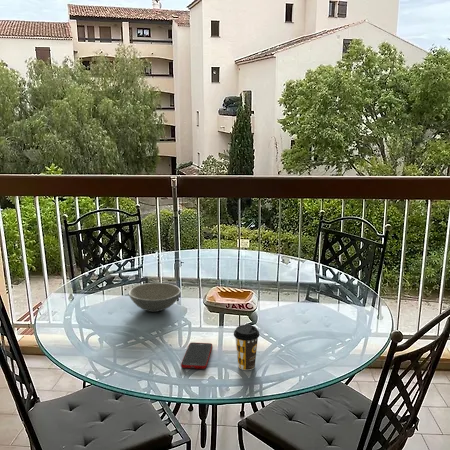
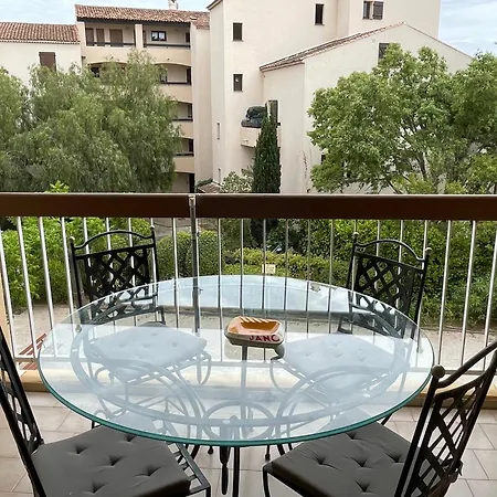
- cell phone (197, 355)
- soup bowl (154, 299)
- coffee cup (246, 347)
